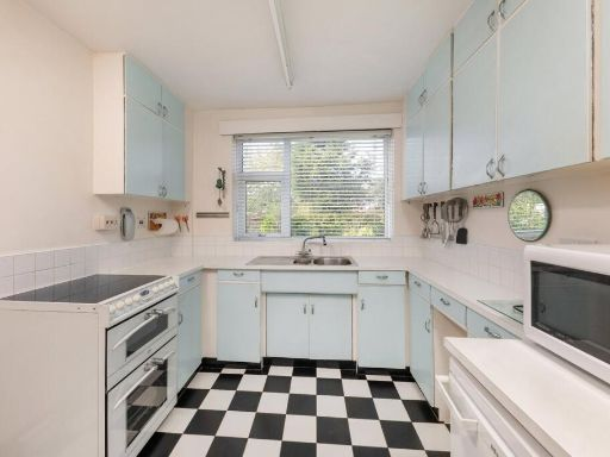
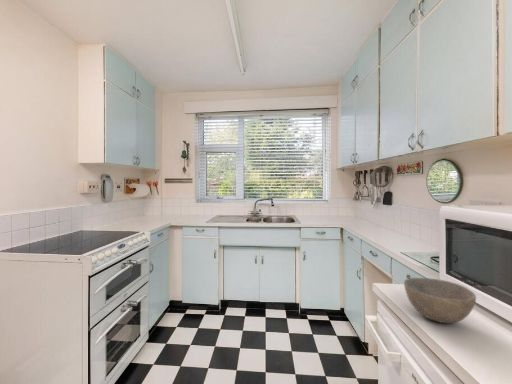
+ bowl (437, 302)
